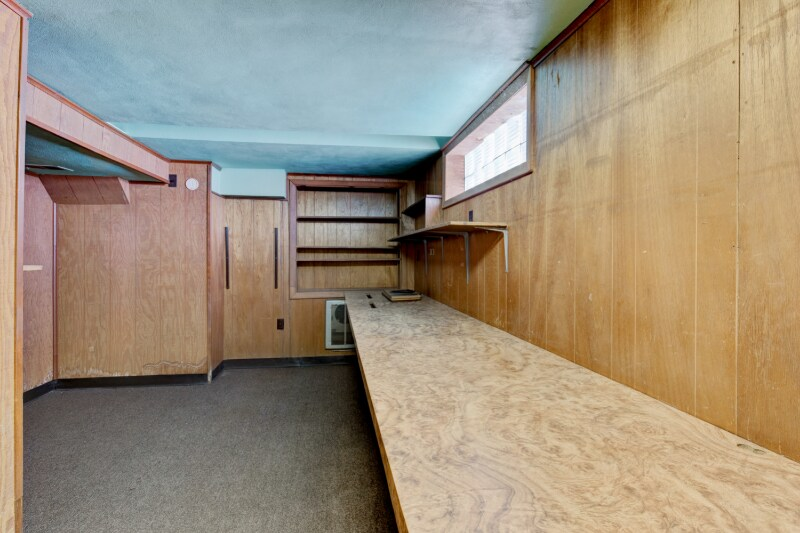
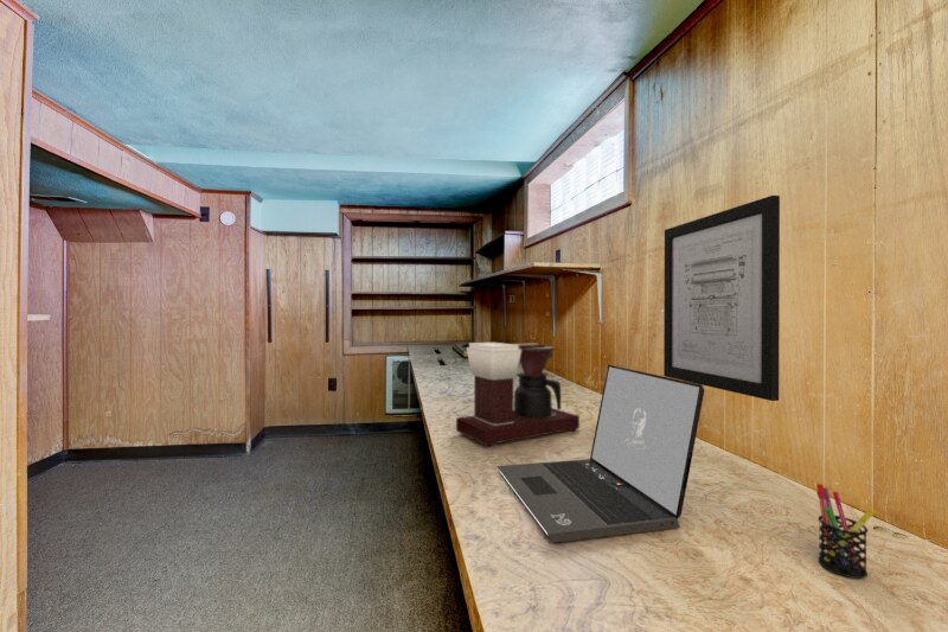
+ pen holder (837, 529)
+ wall art (711, 300)
+ laptop (594, 438)
+ coffee maker (518, 387)
